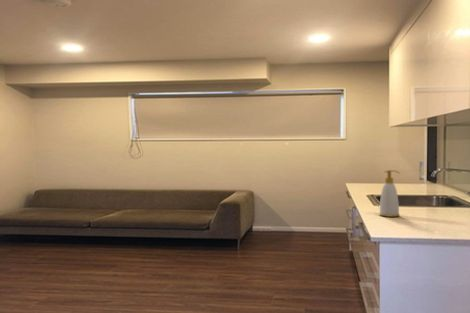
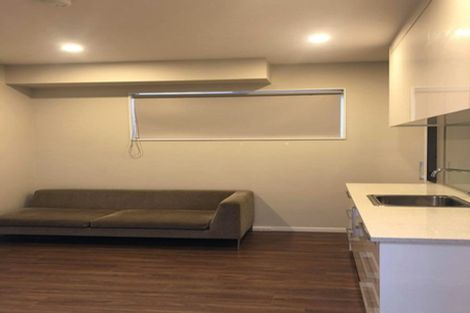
- soap bottle (389, 192)
